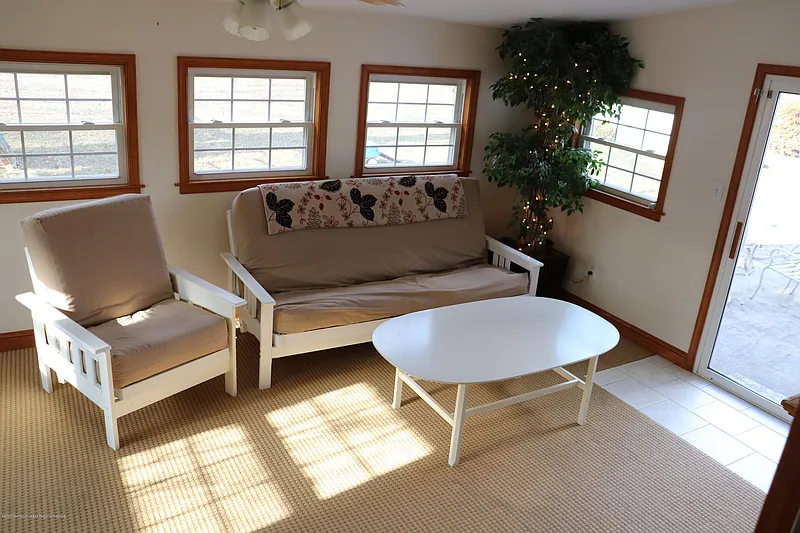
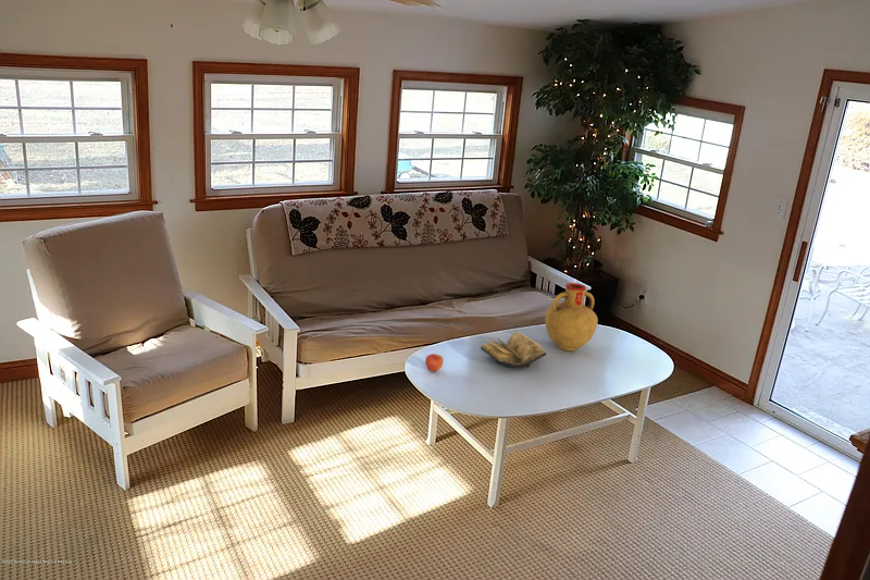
+ book (512, 350)
+ vase (571, 317)
+ apple (434, 361)
